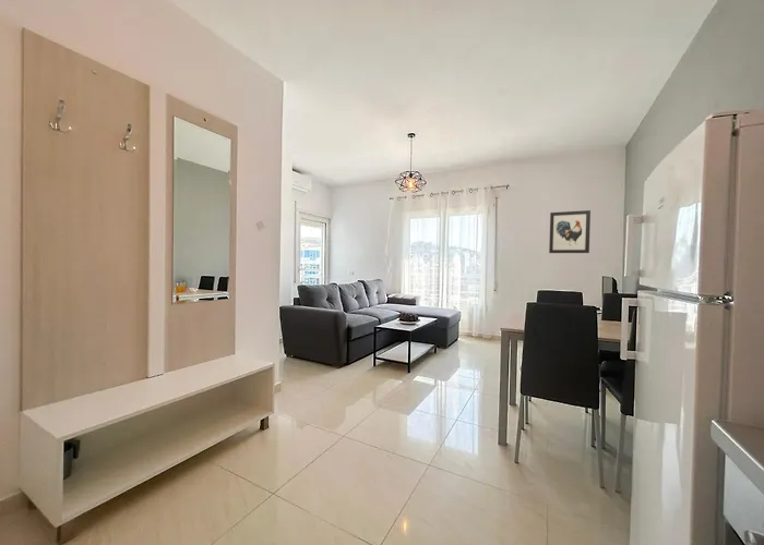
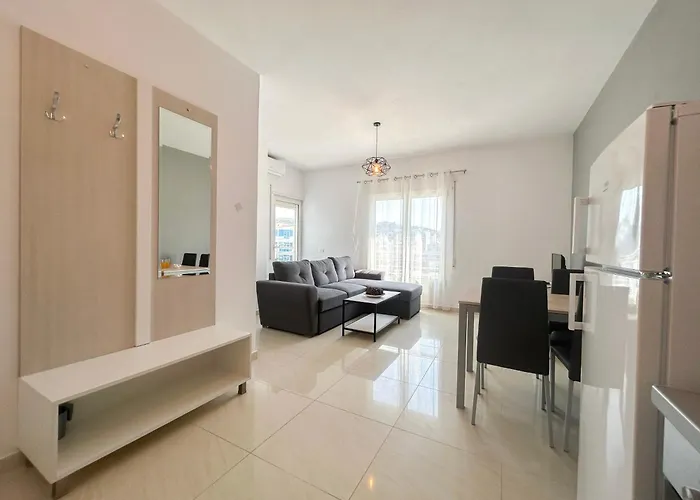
- wall art (569, 232)
